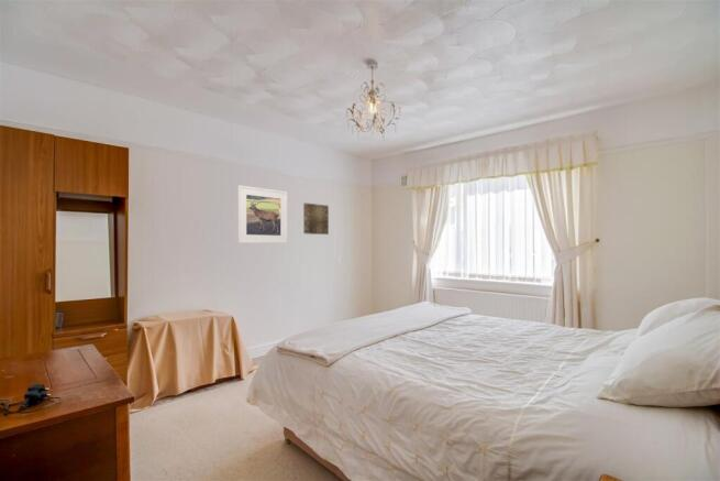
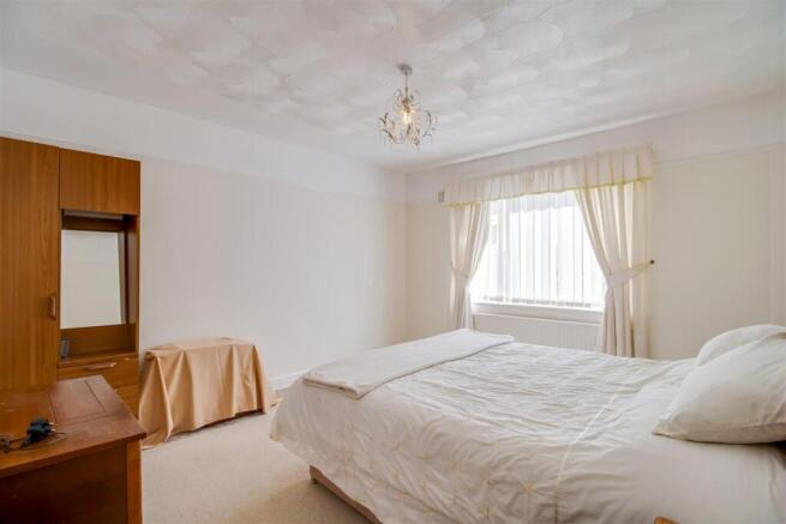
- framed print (264, 216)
- wall art (315, 219)
